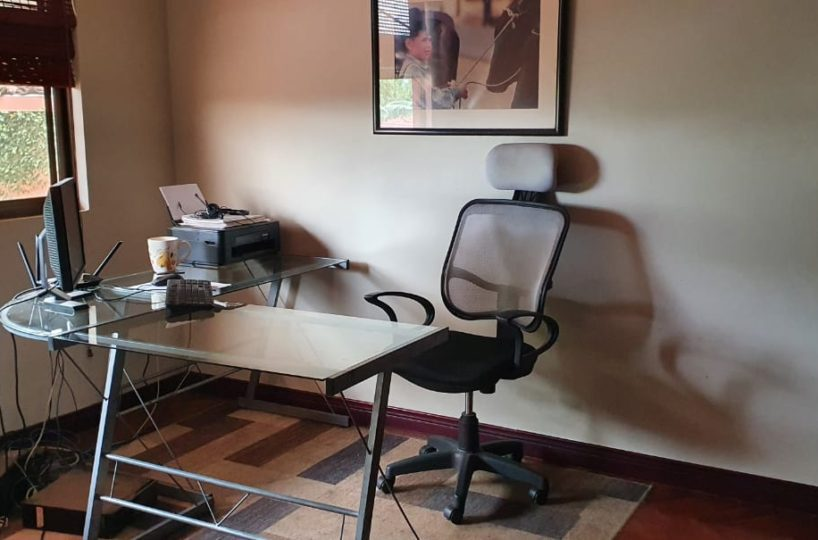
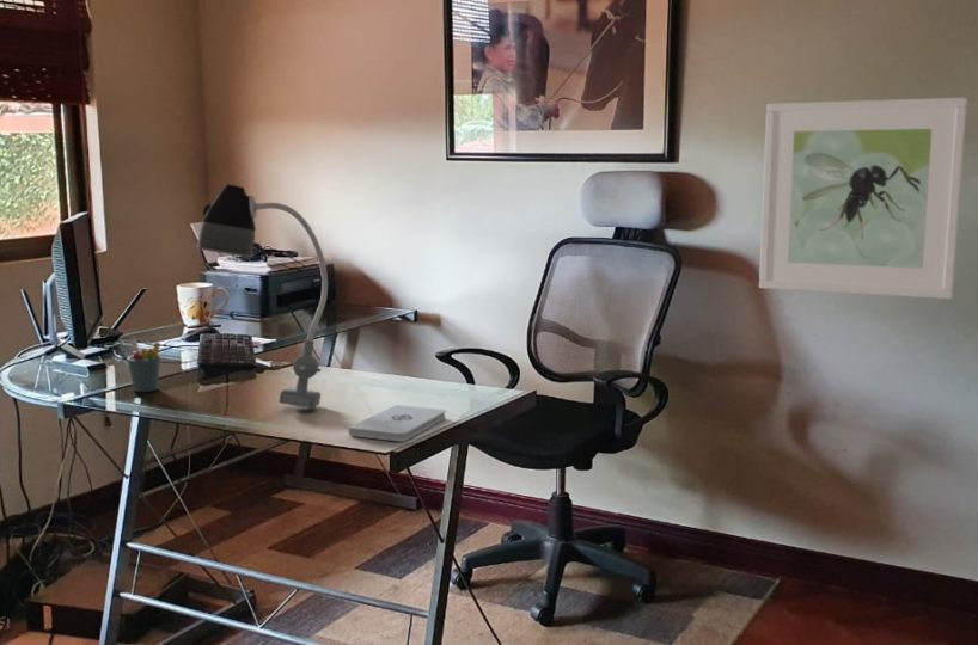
+ pen holder (145, 364)
+ notepad (399, 422)
+ desk lamp (252, 256)
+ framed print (856, 198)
